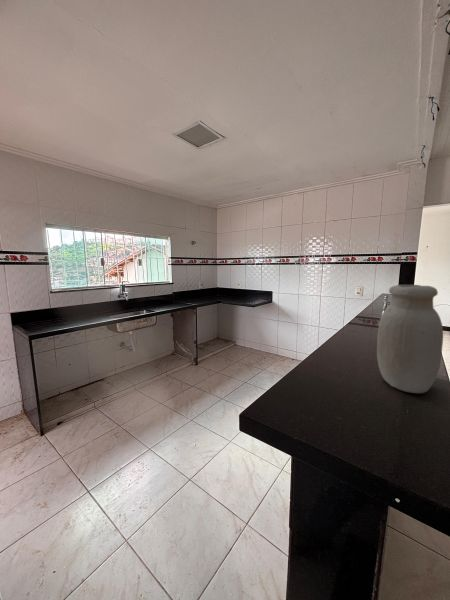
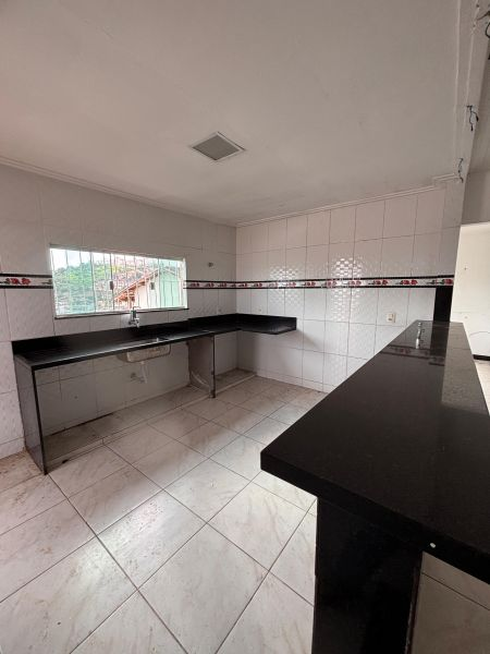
- jar (408, 336)
